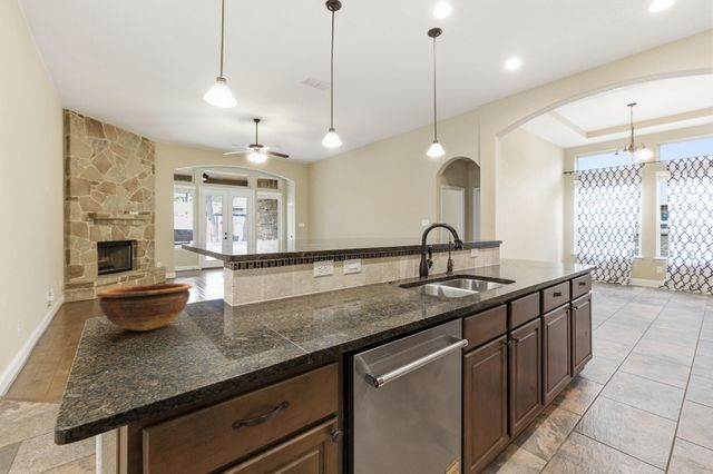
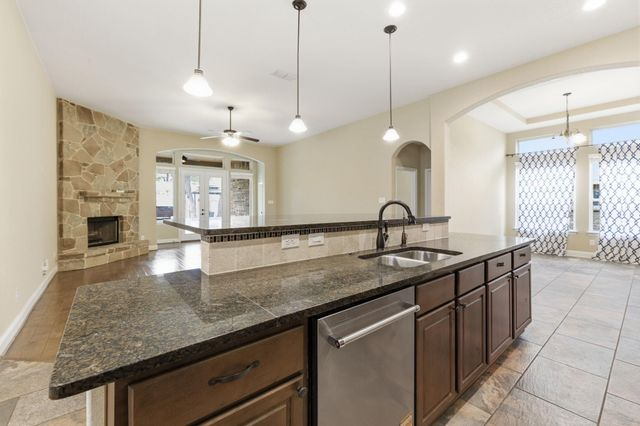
- bowl (147, 306)
